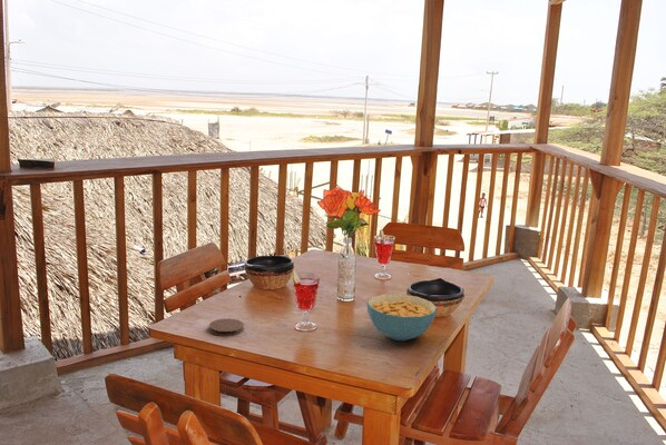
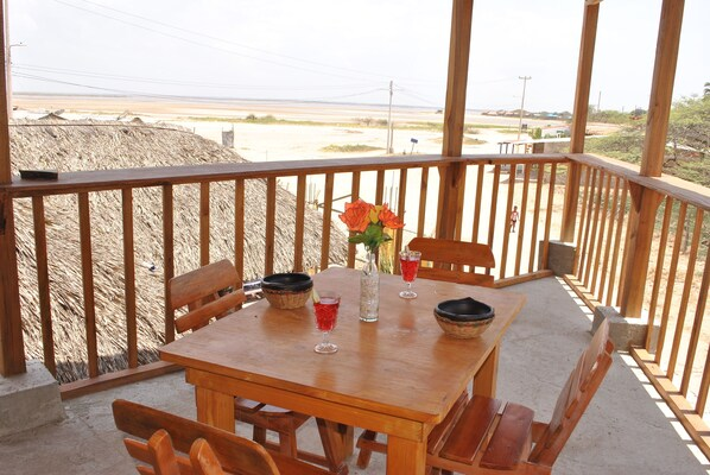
- coaster (226, 326)
- cereal bowl (400, 320)
